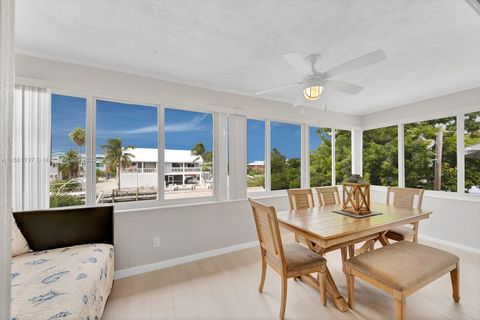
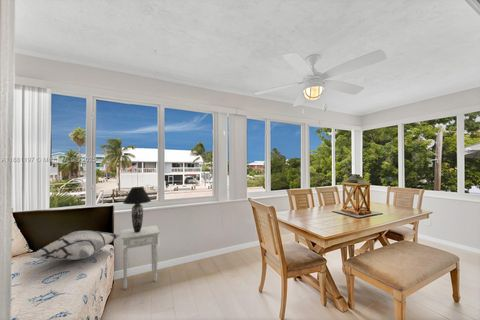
+ table lamp (137, 209)
+ decorative pillow (80, 244)
+ nightstand (139, 246)
